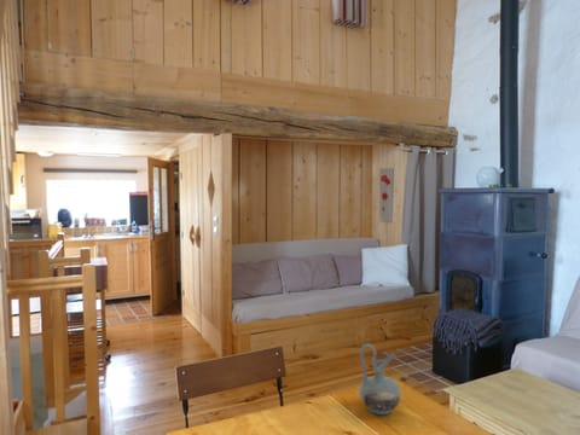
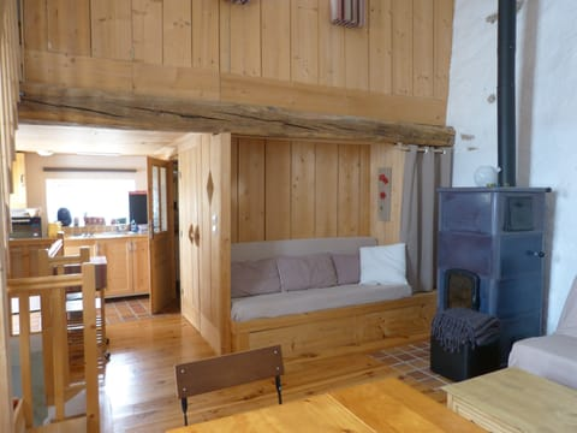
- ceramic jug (379, 376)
